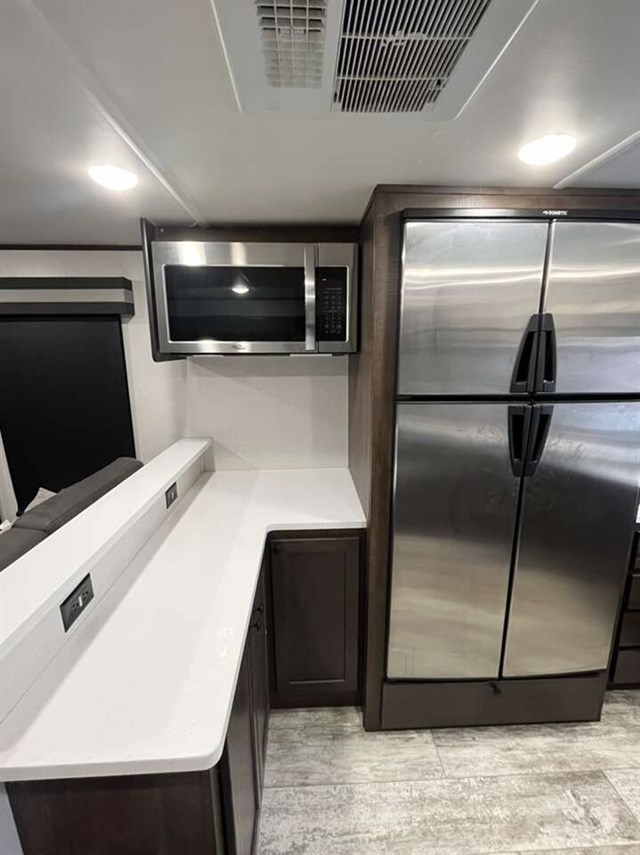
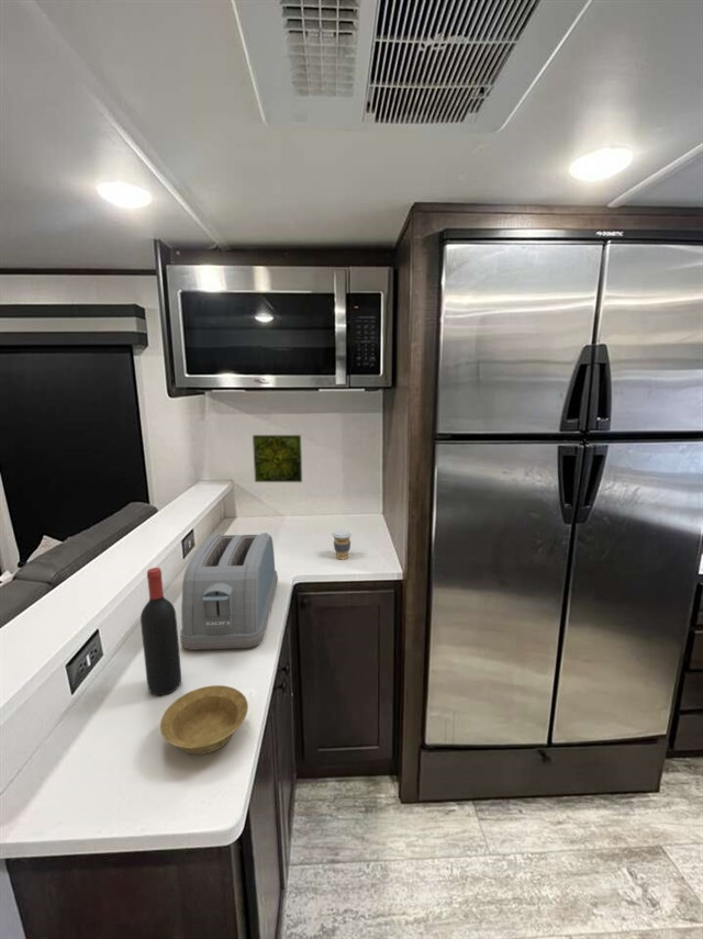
+ toaster (233, 579)
+ wine bottle (159, 629)
+ coffee cup (342, 545)
+ decorative tile (277, 458)
+ bowl (205, 724)
